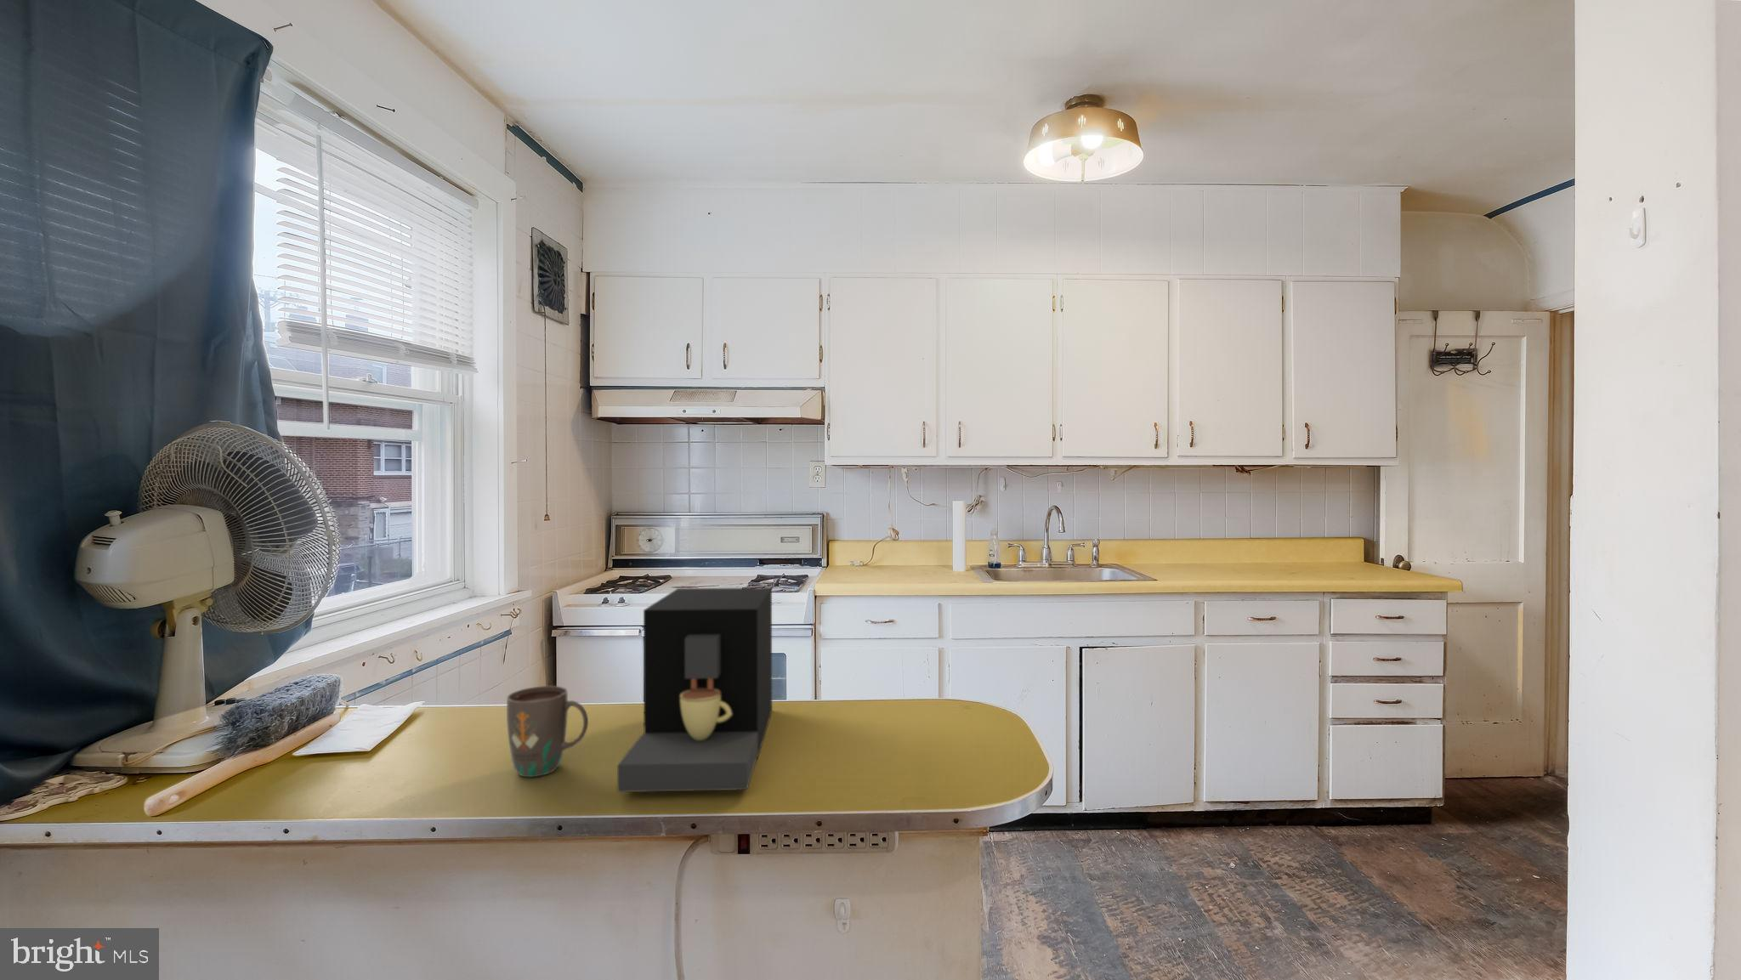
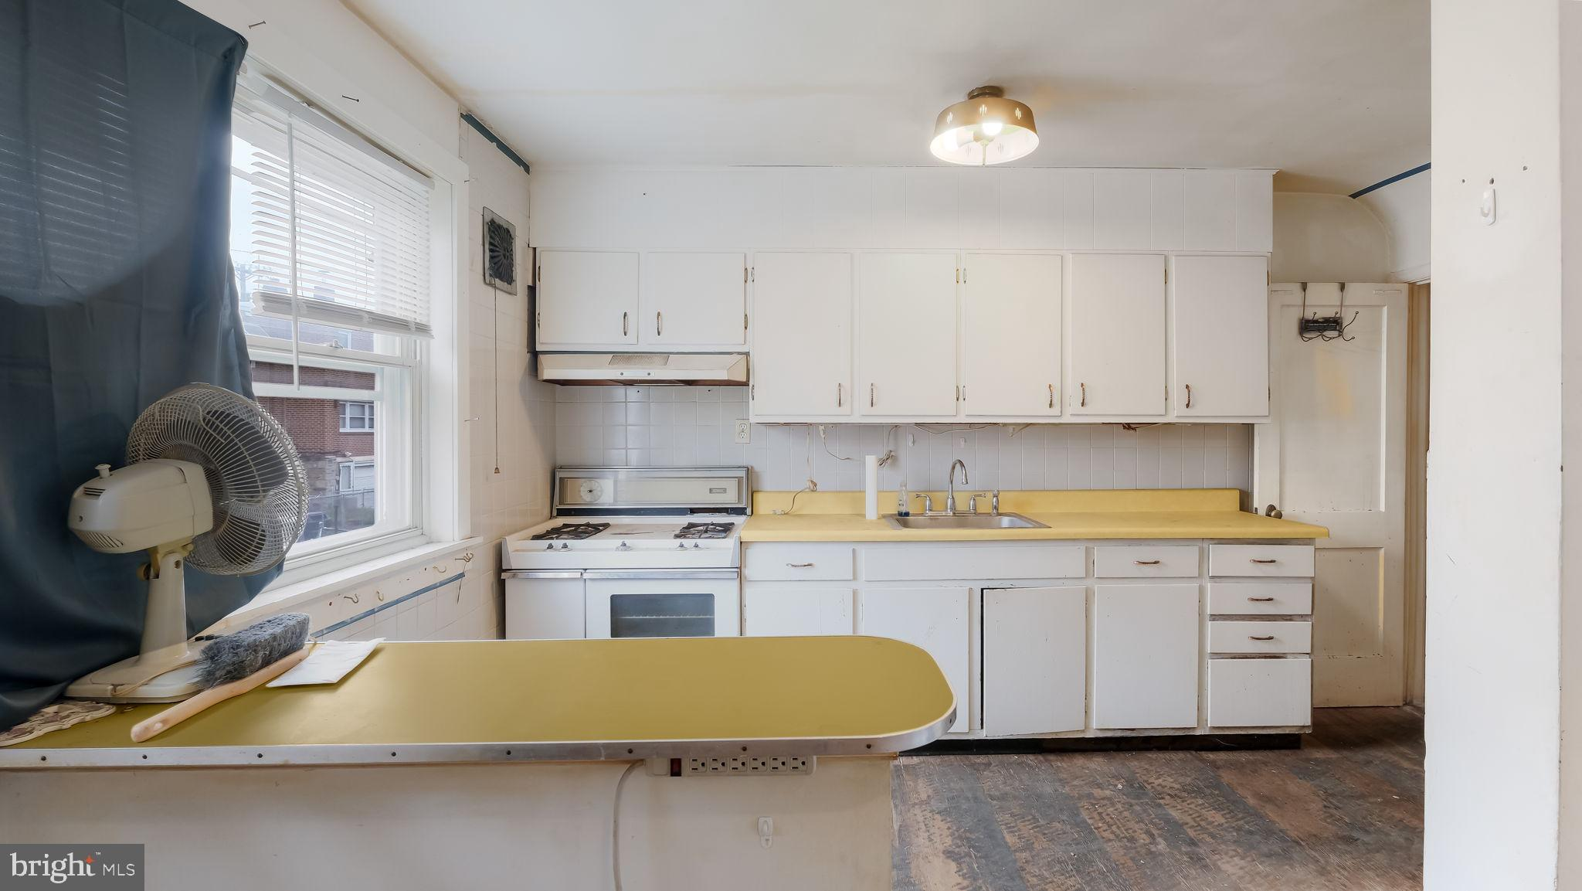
- coffee maker (707, 675)
- mug (549, 731)
